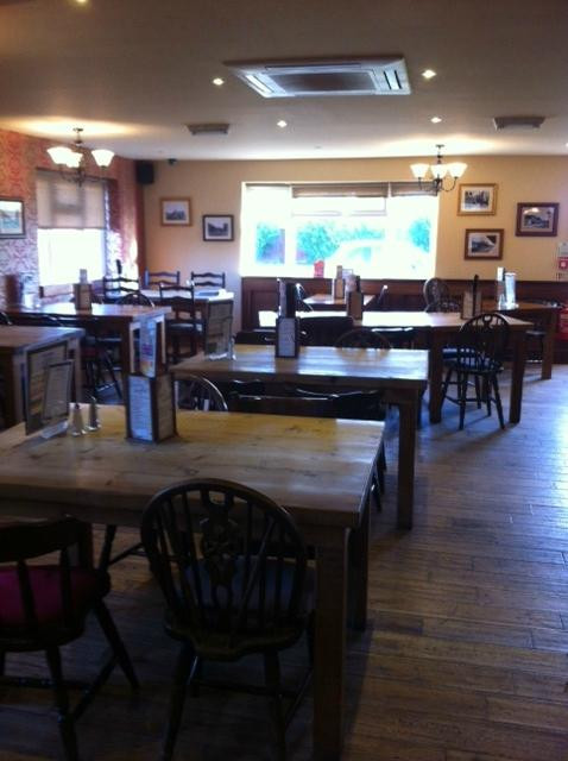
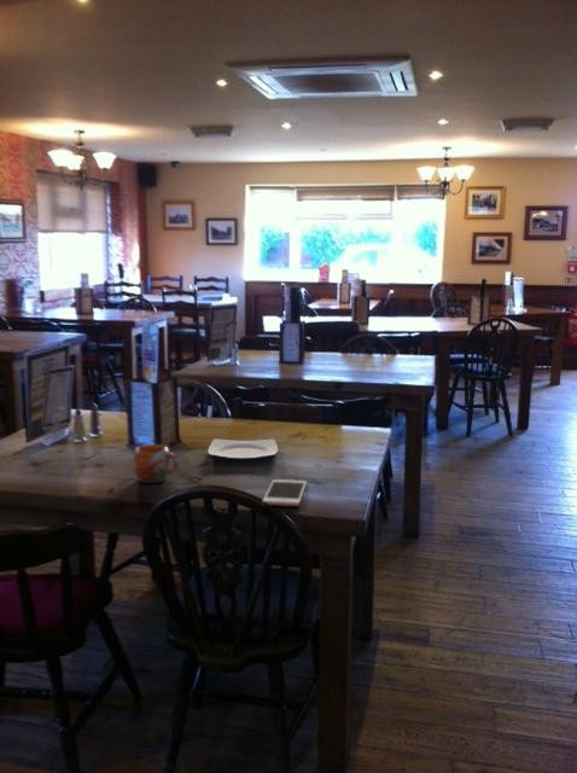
+ plate (243, 451)
+ mug (156, 464)
+ cell phone (285, 492)
